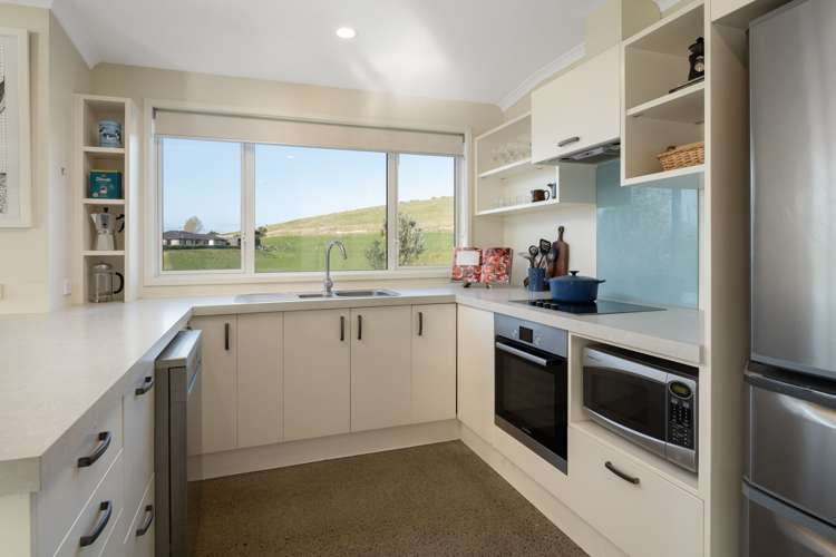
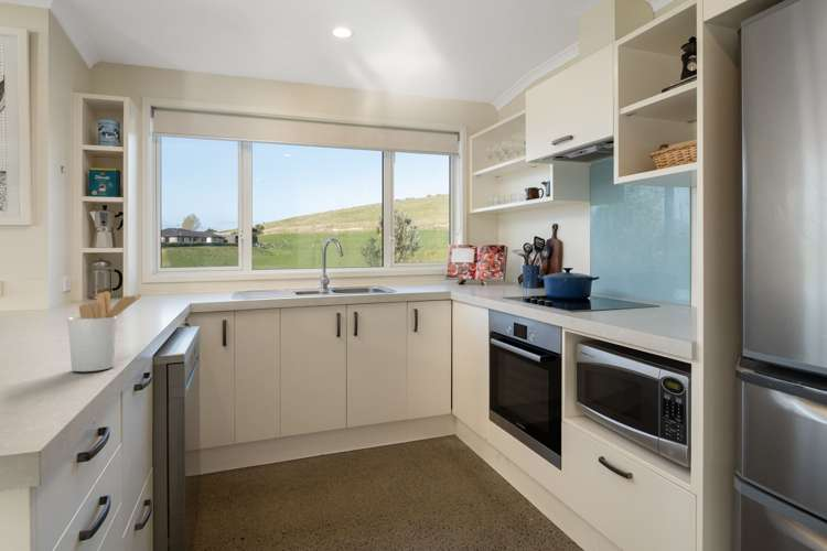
+ utensil holder (105, 329)
